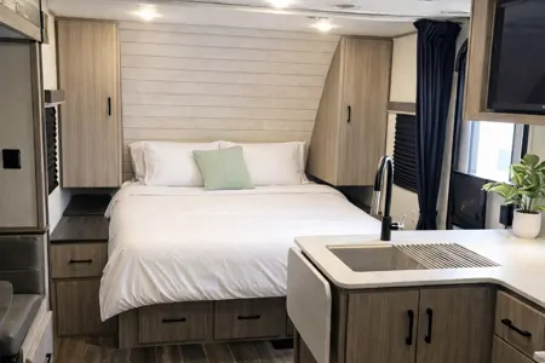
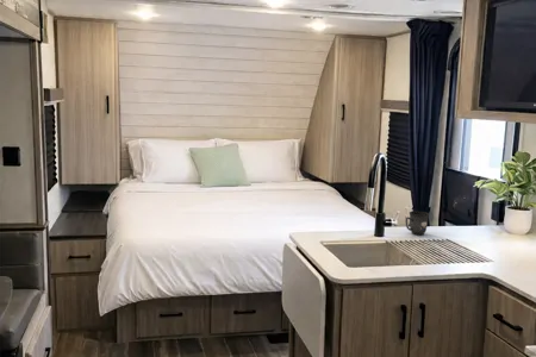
+ mug (416, 223)
